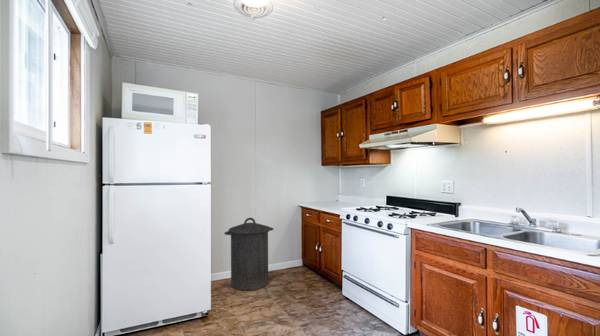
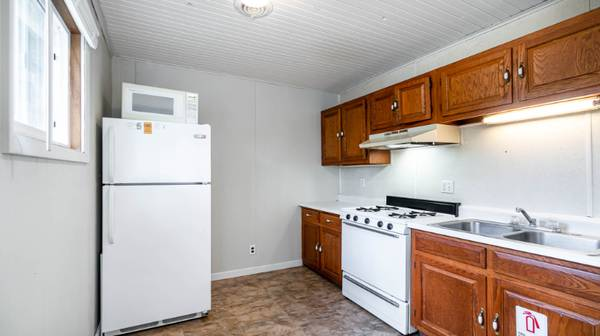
- trash can (249, 250)
